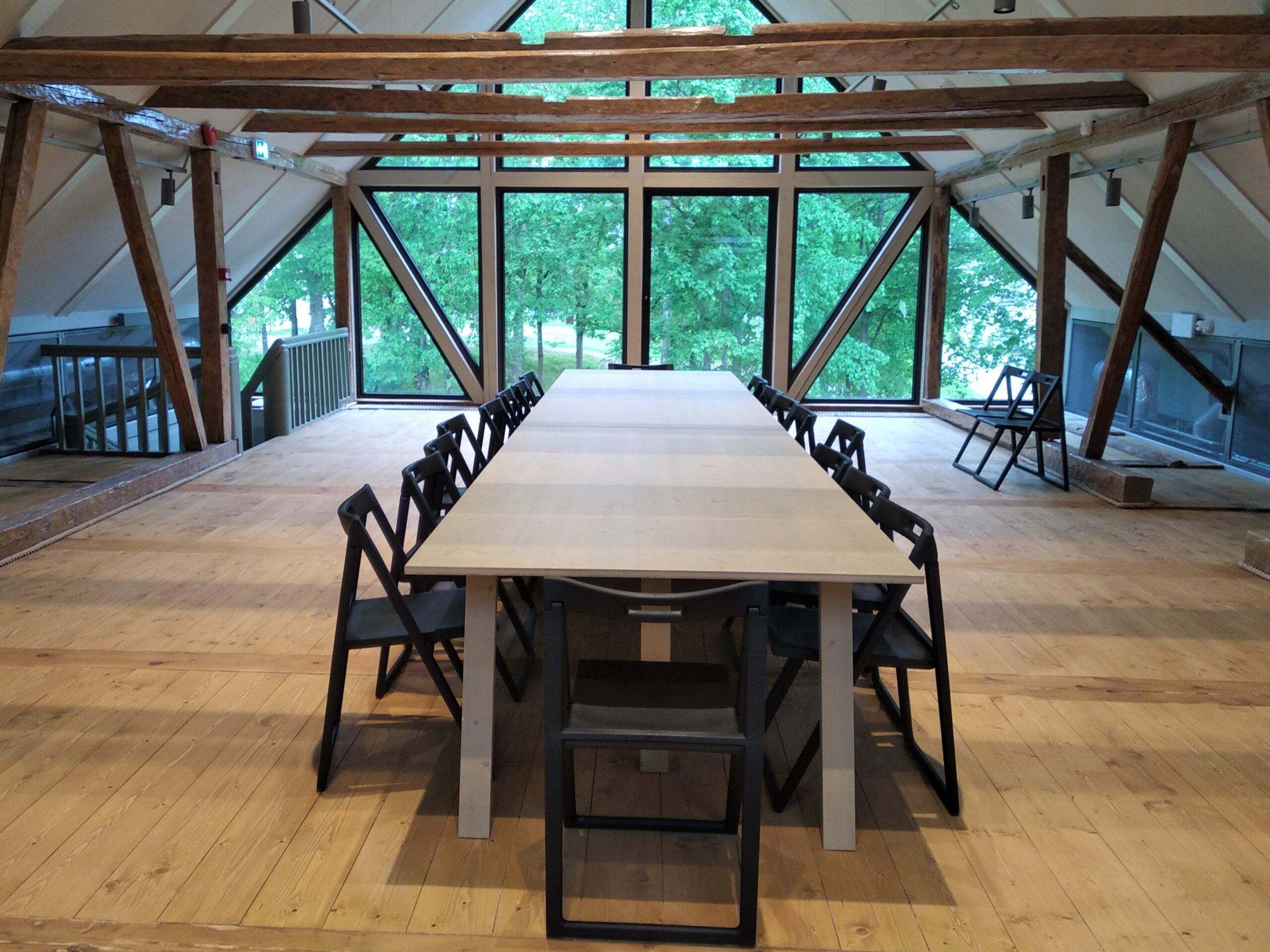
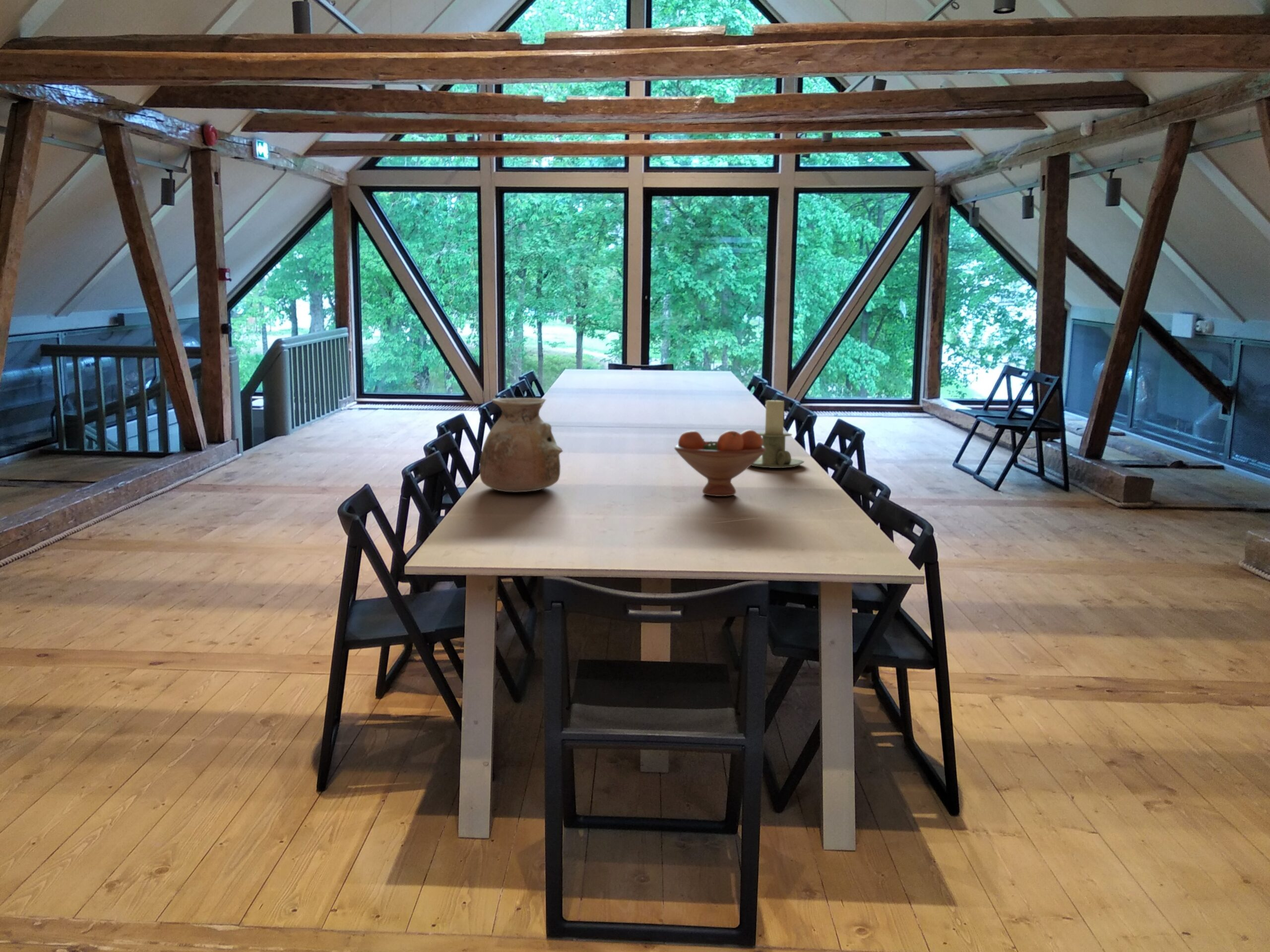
+ vase (520, 444)
+ candle holder (774, 432)
+ fruit bowl (719, 461)
